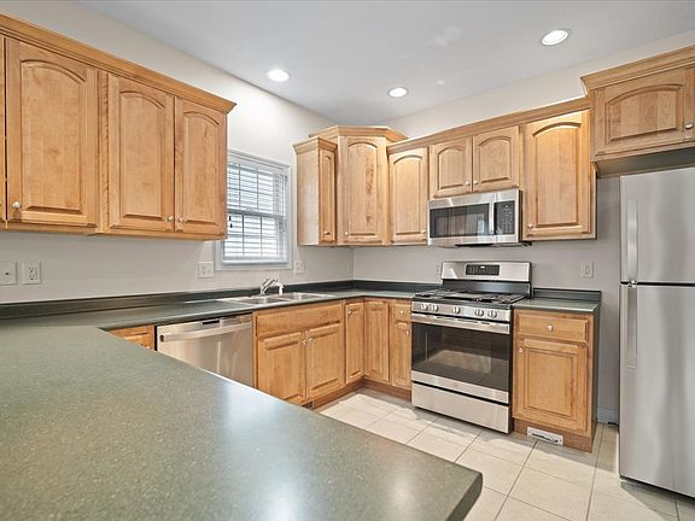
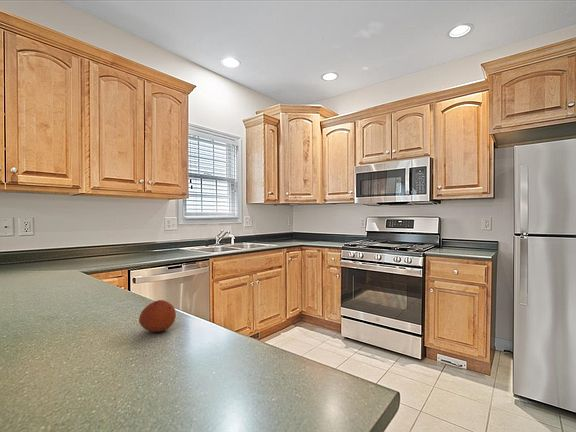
+ fruit (157, 315)
